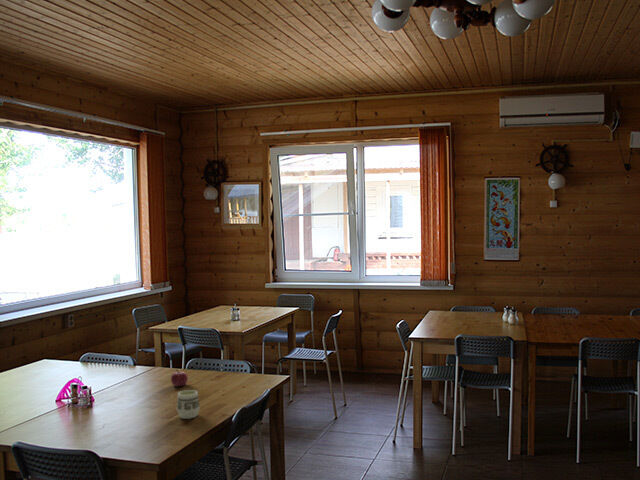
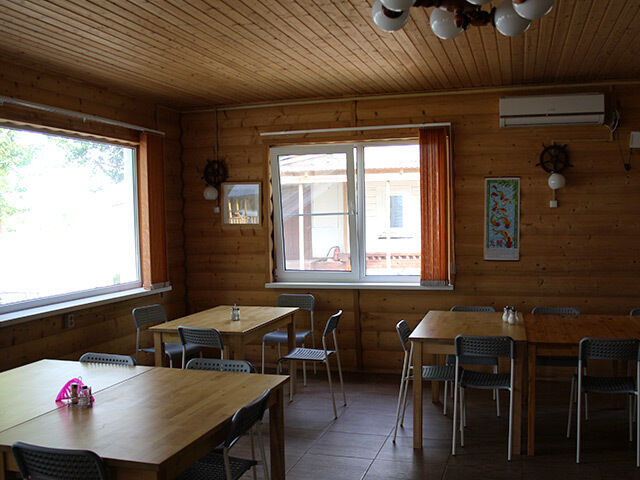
- cup (188, 404)
- fruit (179, 377)
